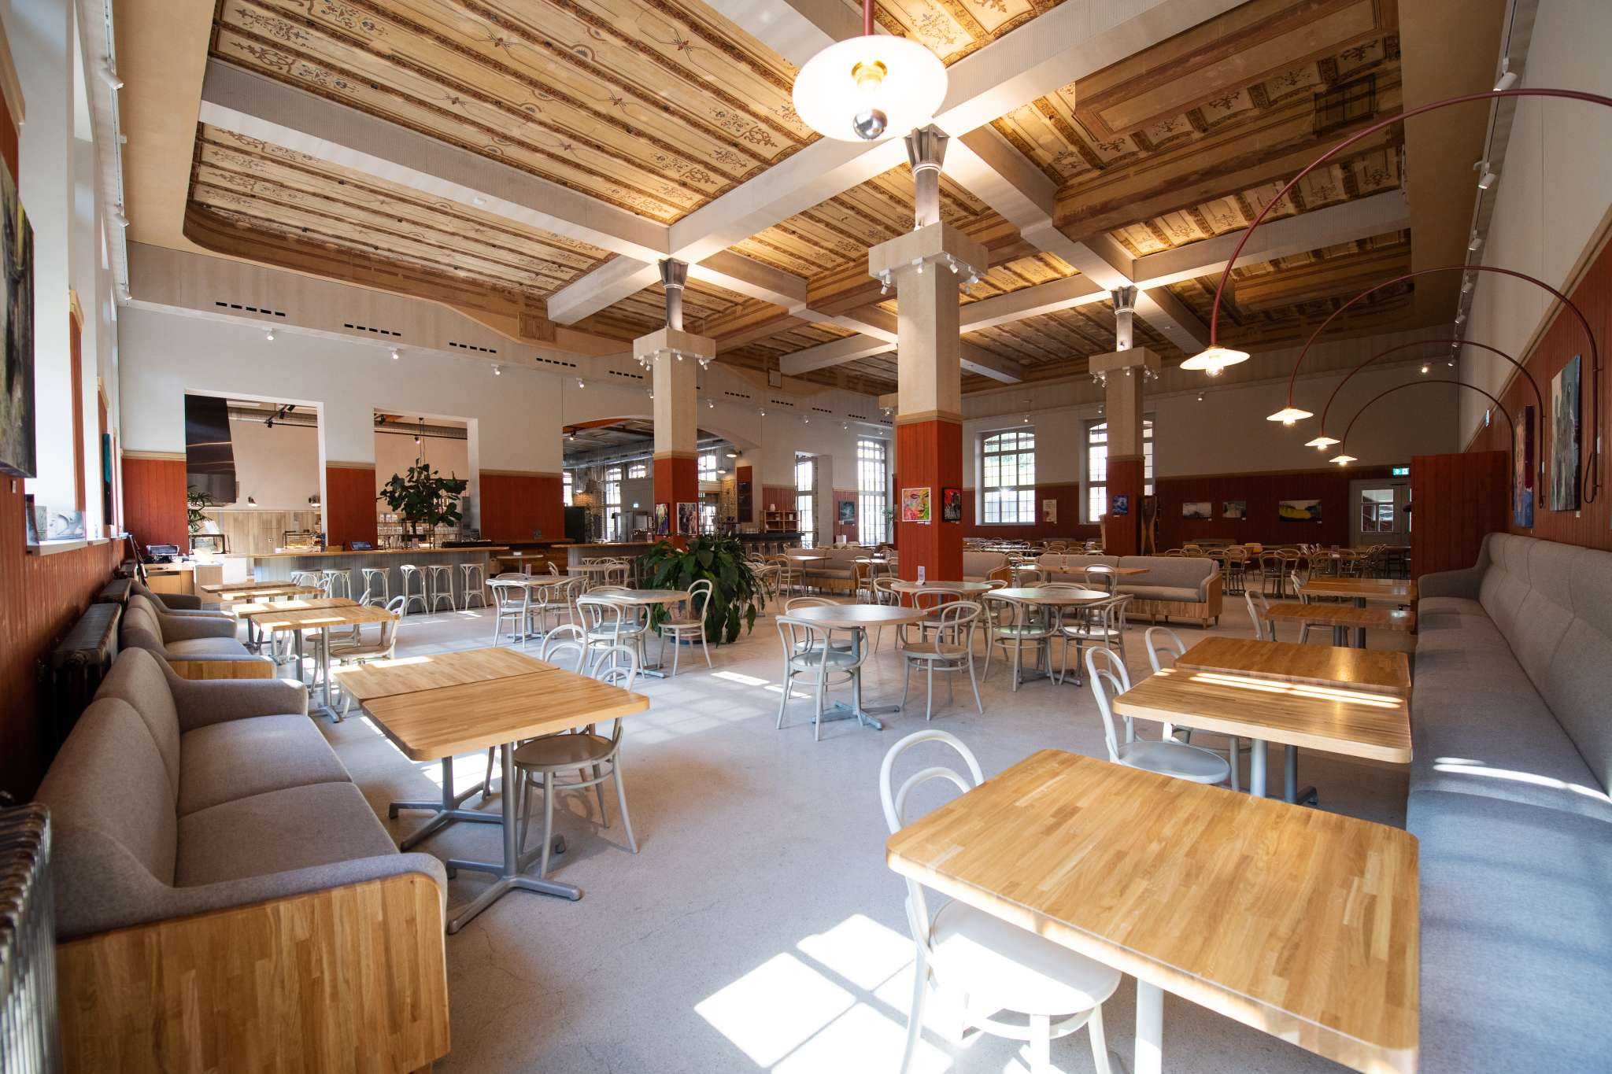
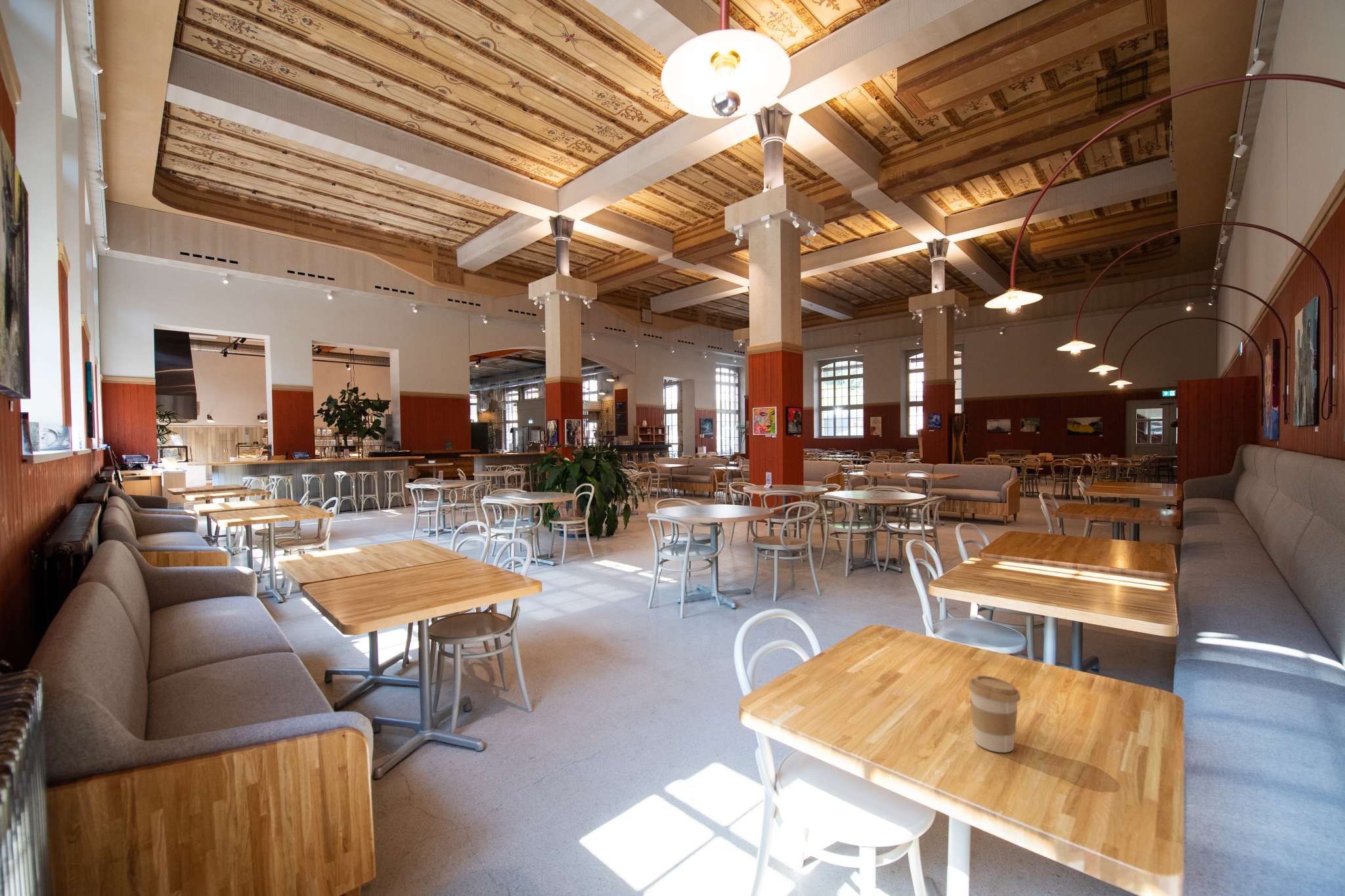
+ coffee cup (994, 712)
